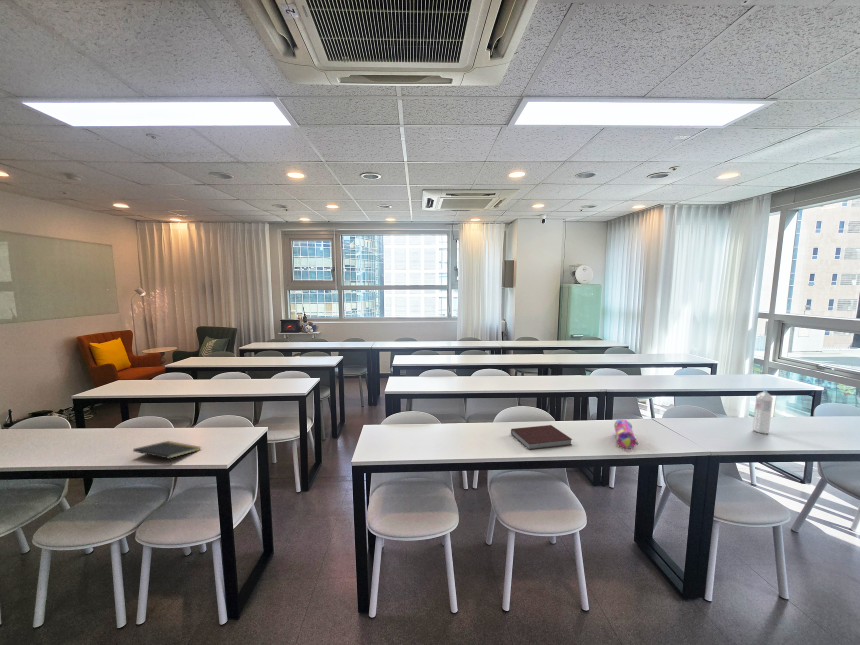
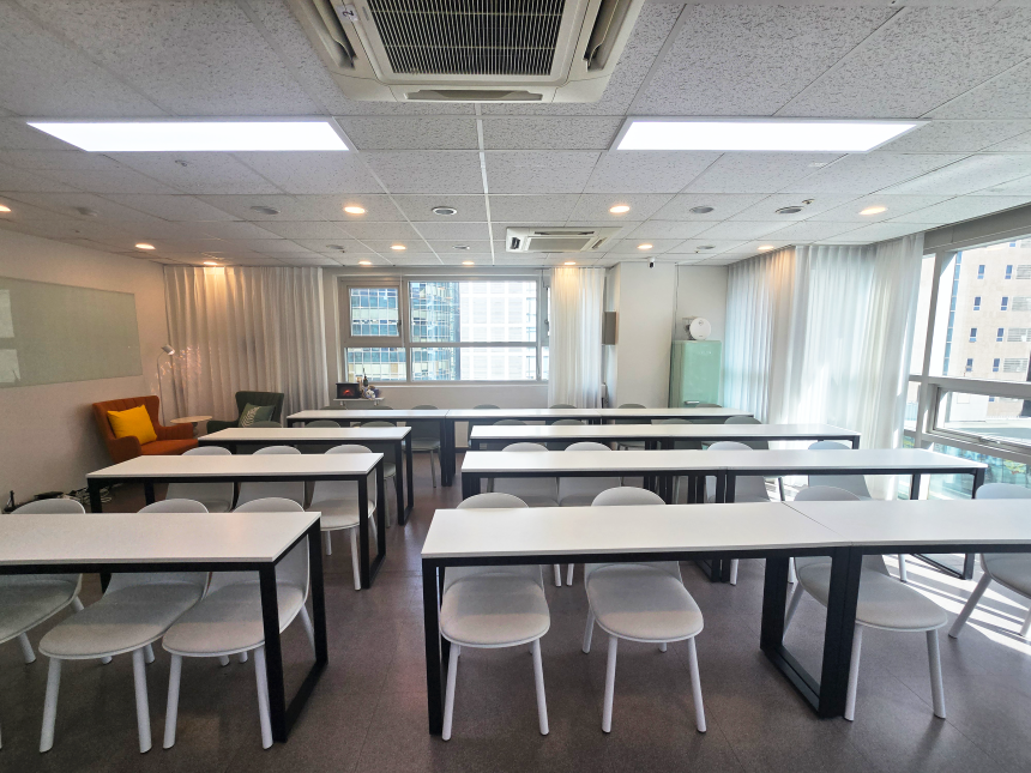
- water bottle (762, 410)
- pencil case (625, 433)
- notebook (540, 436)
- notepad (168, 449)
